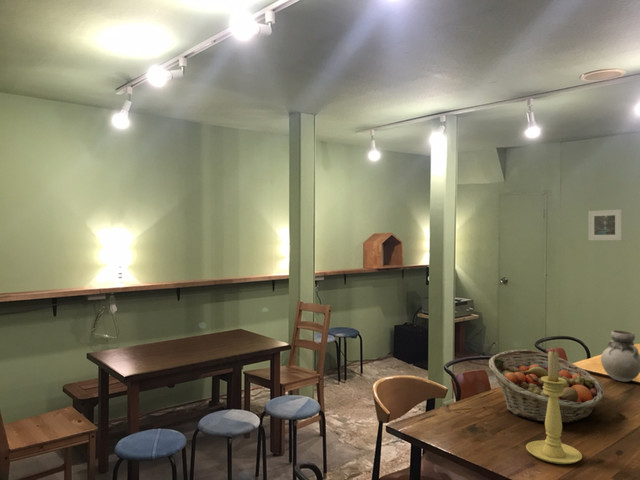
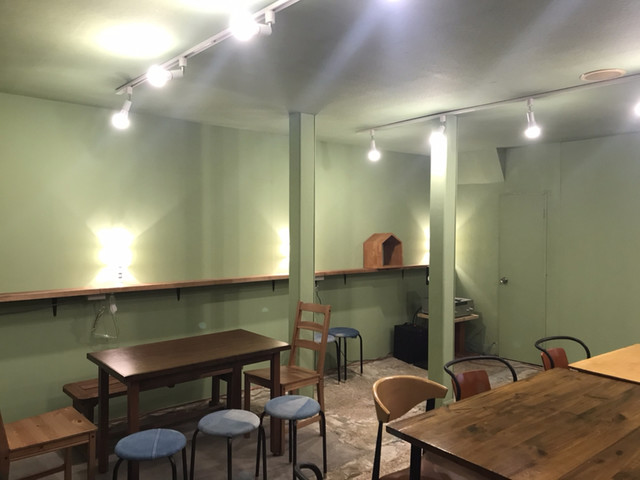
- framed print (604, 225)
- fruit basket (543, 384)
- candle holder (553, 401)
- vase (621, 356)
